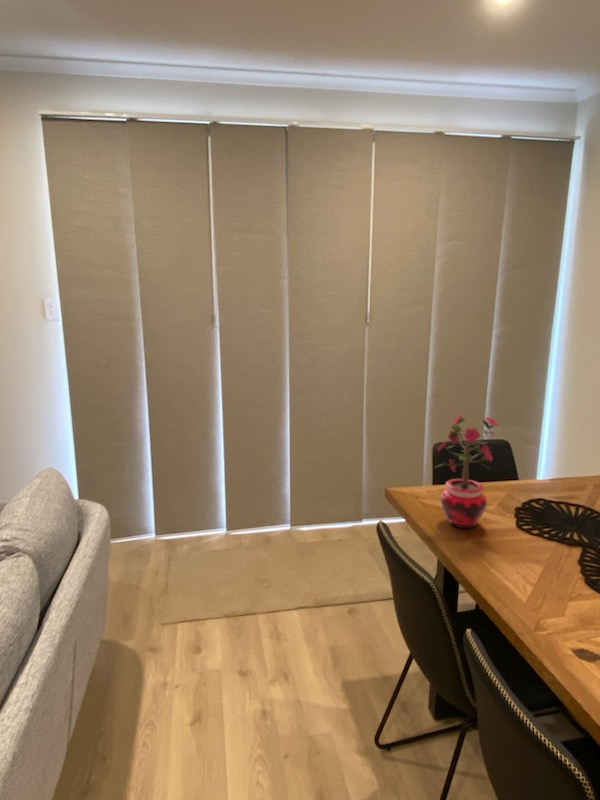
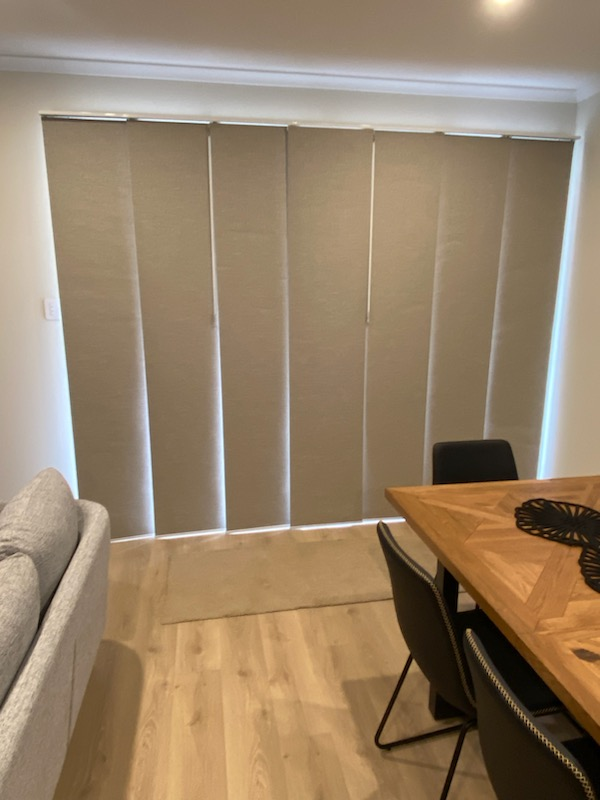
- potted plant (464, 469)
